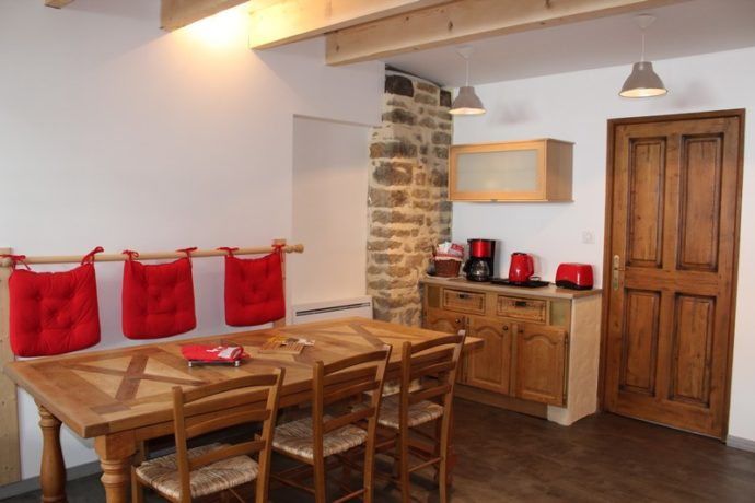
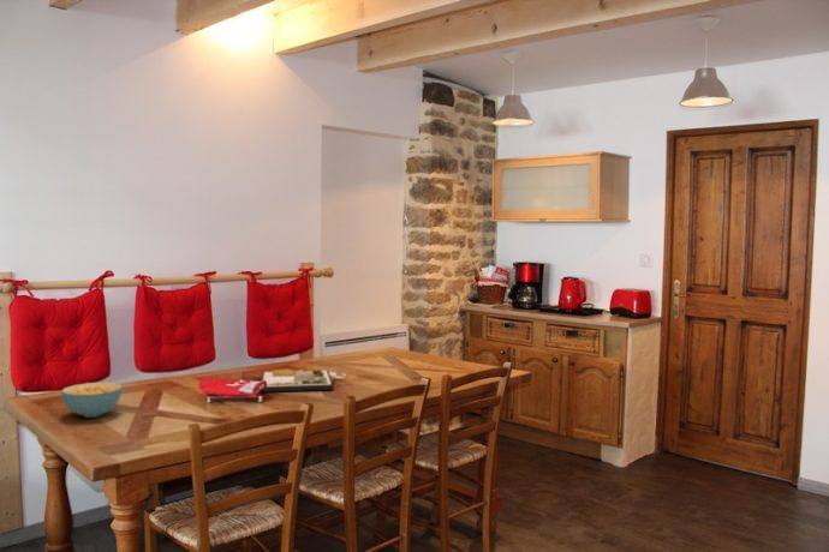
+ cereal bowl (93, 401)
+ dinner plate (296, 374)
